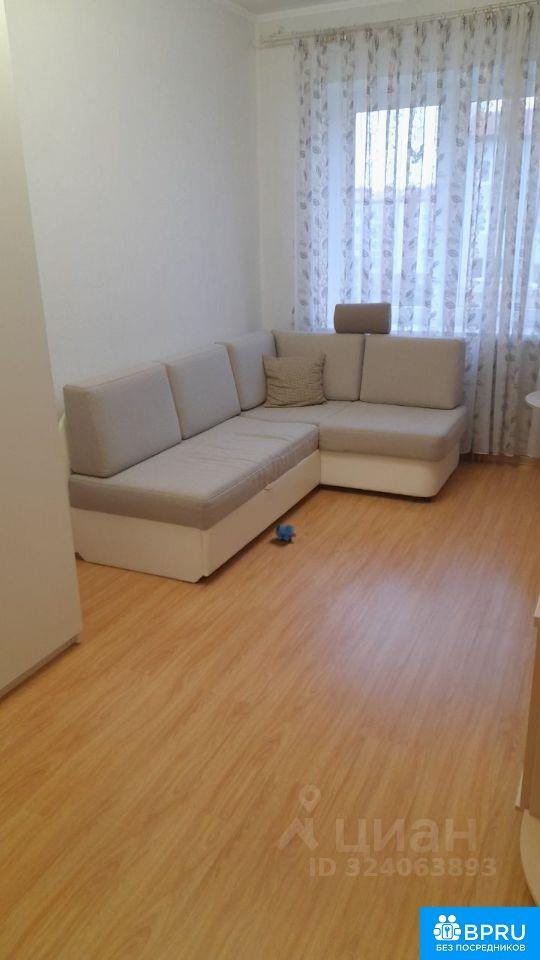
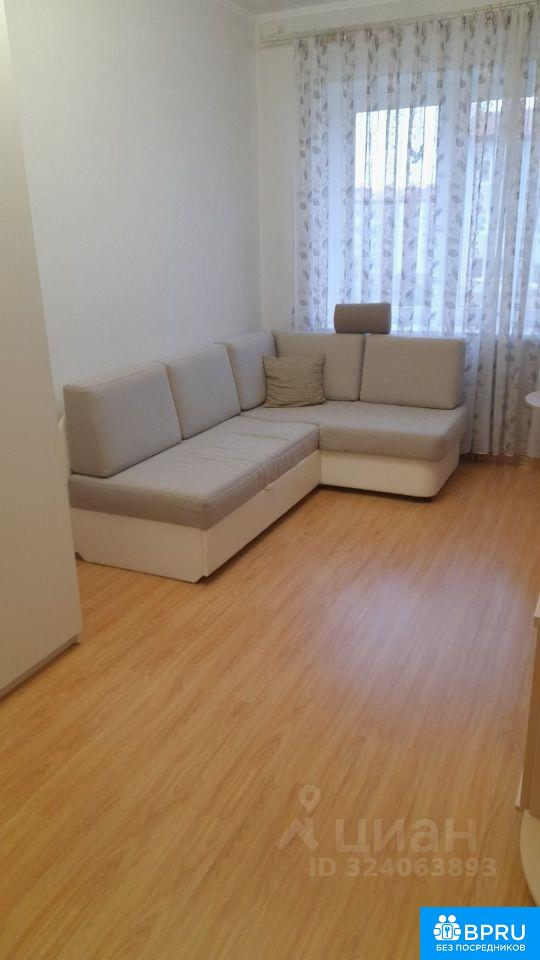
- toy train (285, 532)
